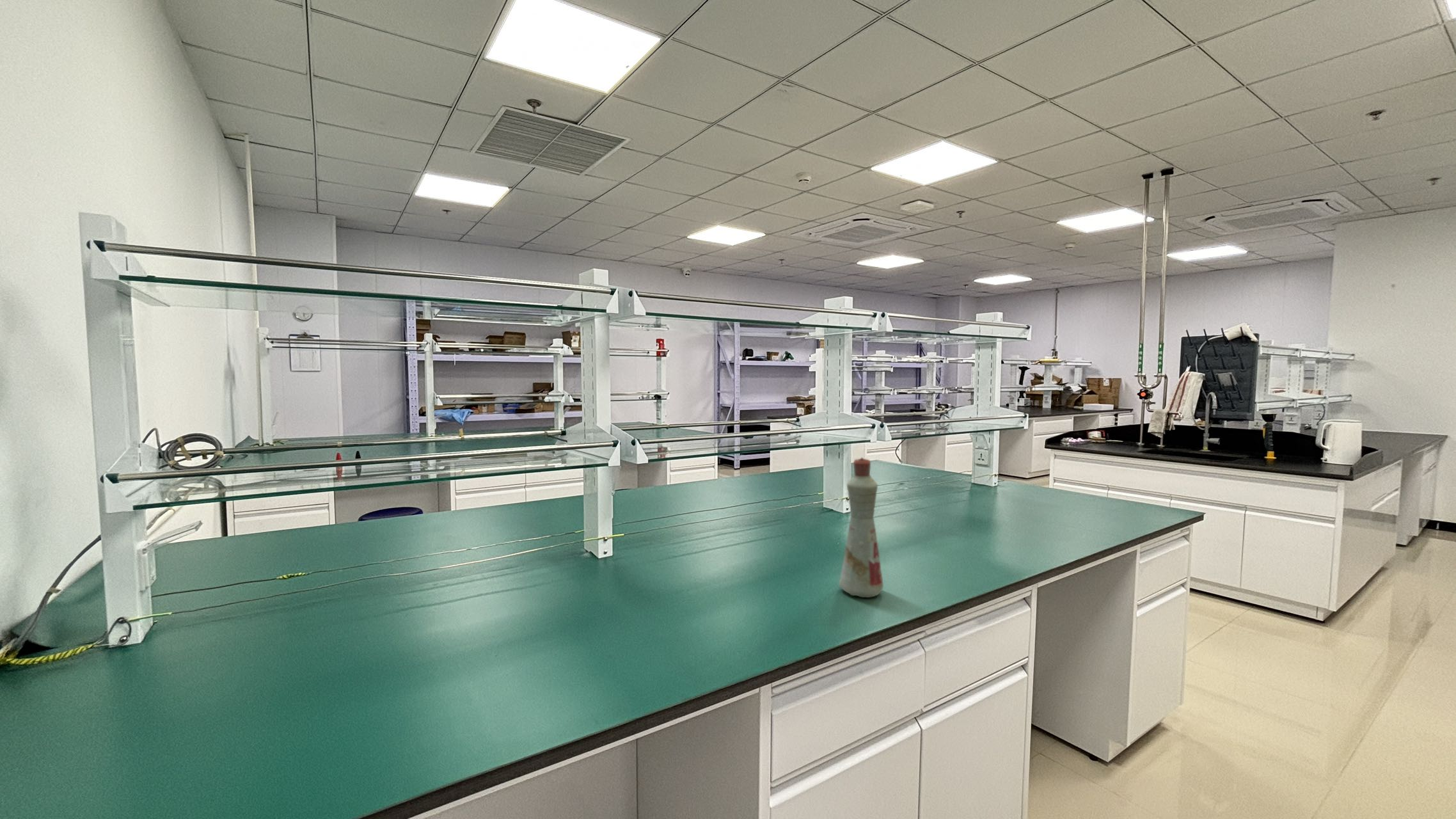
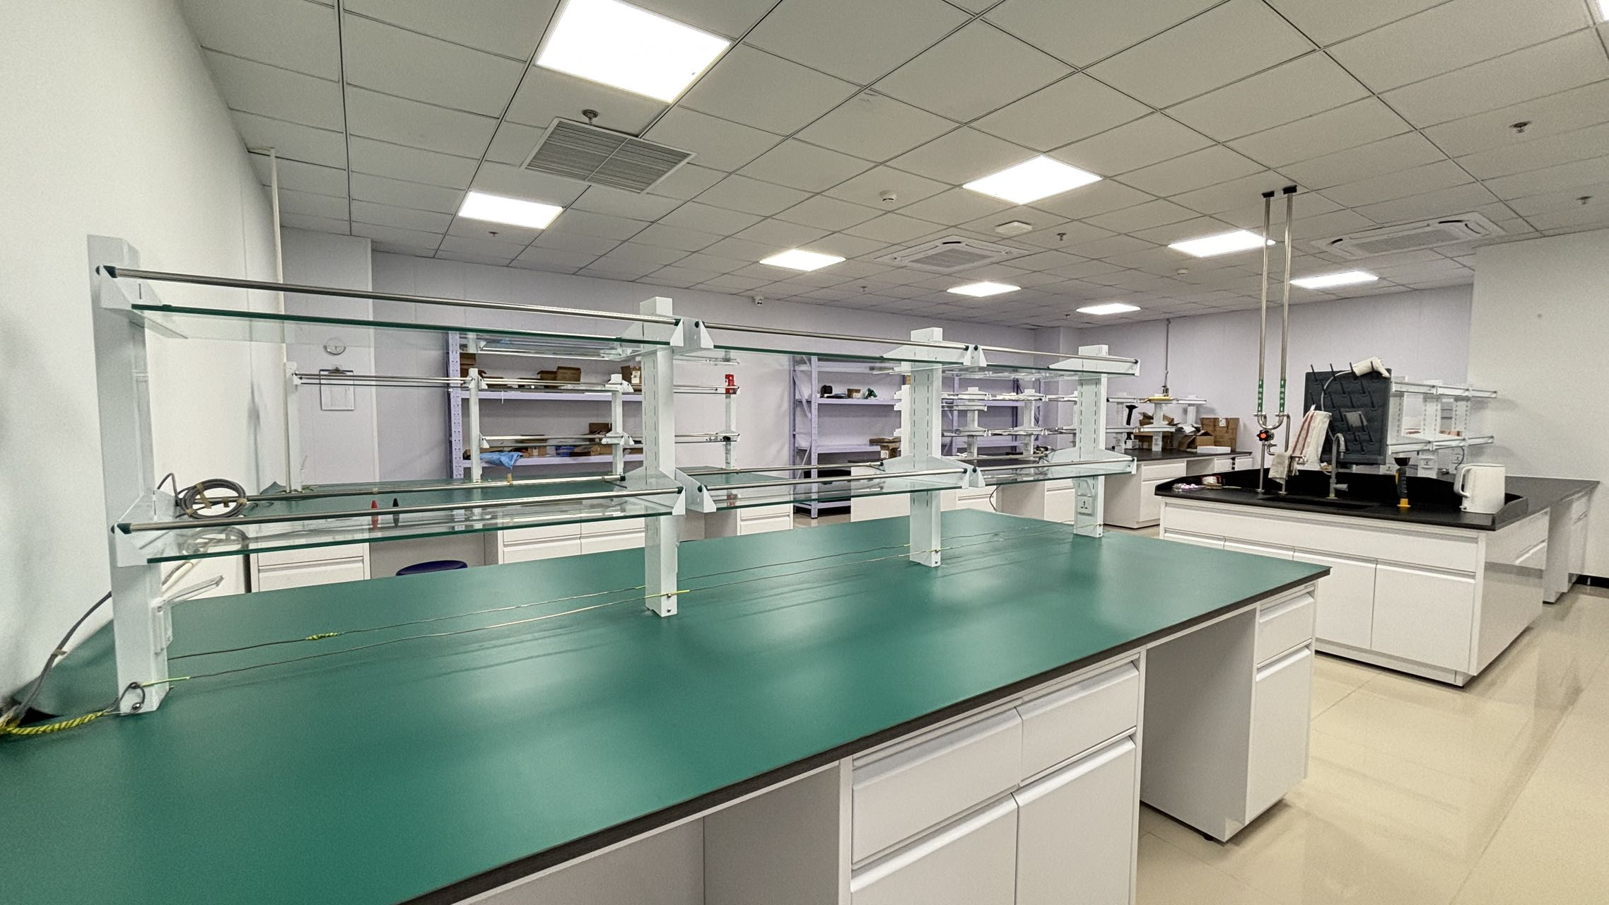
- bottle (862, 524)
